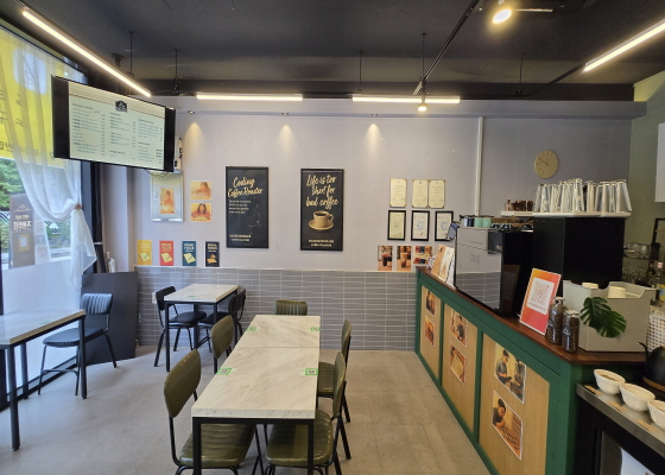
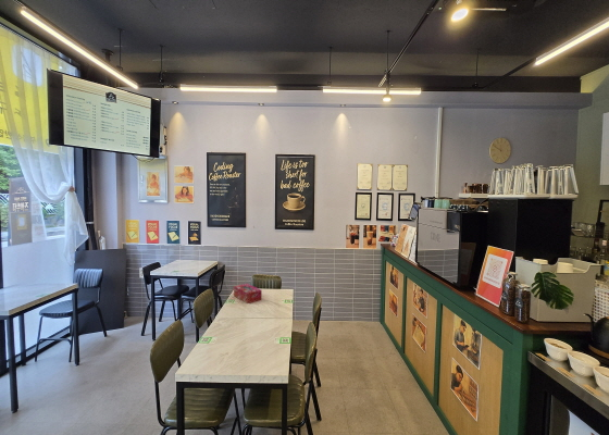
+ tissue box (247, 293)
